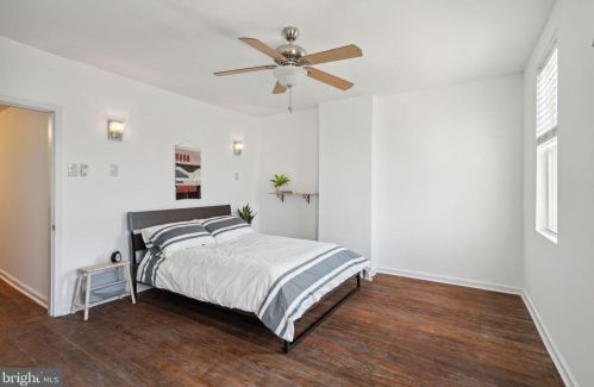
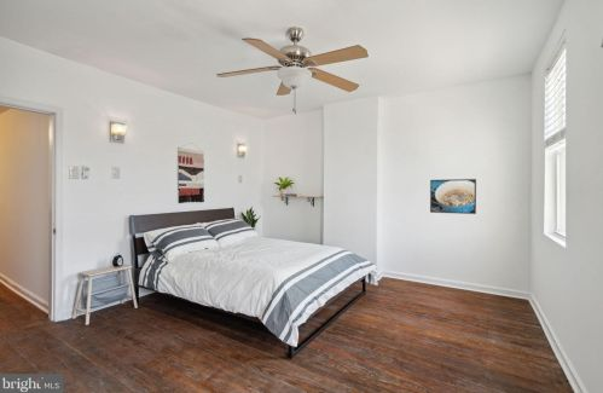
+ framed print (452, 196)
